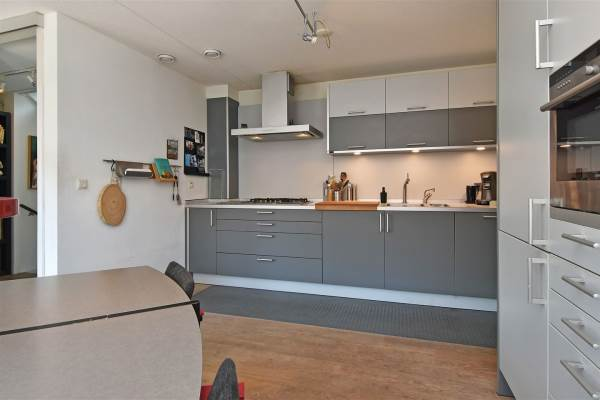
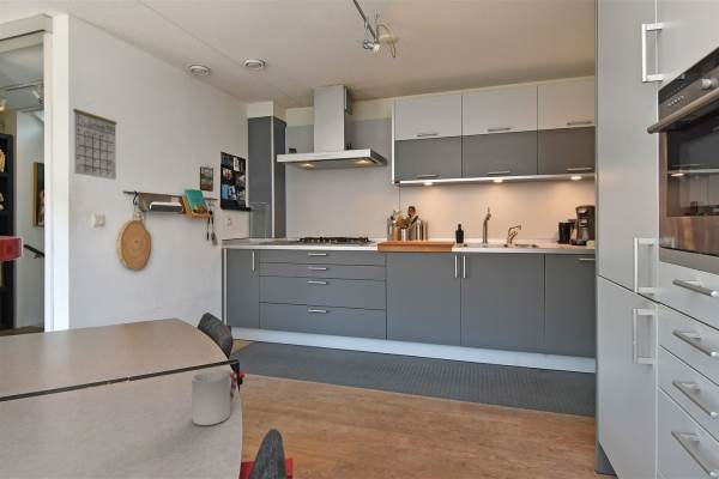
+ cup (217, 393)
+ calendar (96, 138)
